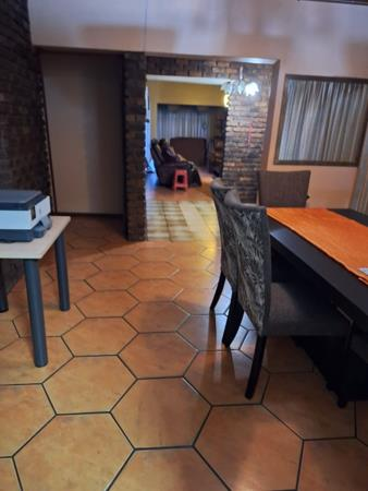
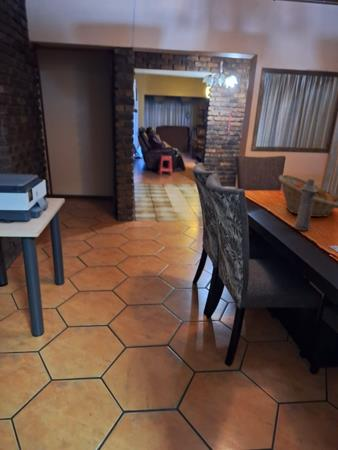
+ fruit basket (301, 194)
+ bottle (306, 204)
